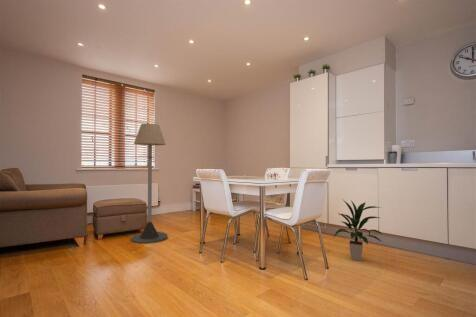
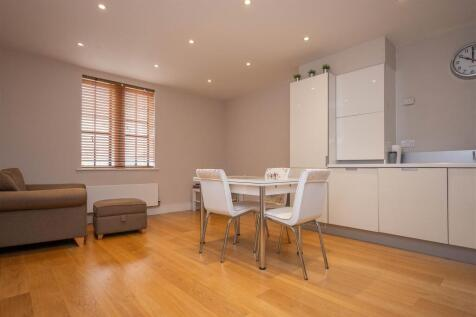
- floor lamp (149, 181)
- indoor plant (356, 228)
